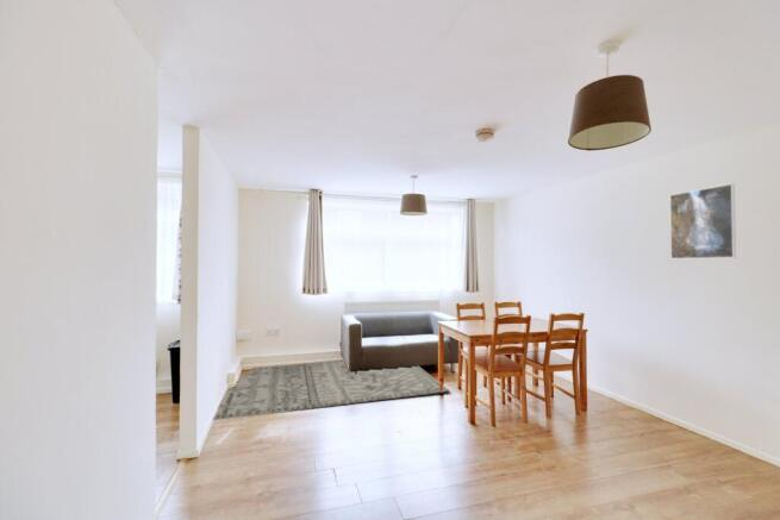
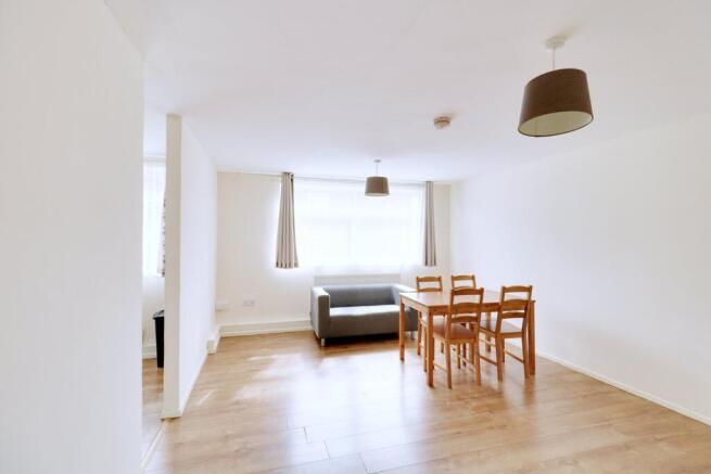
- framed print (700, 224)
- rug (326, 380)
